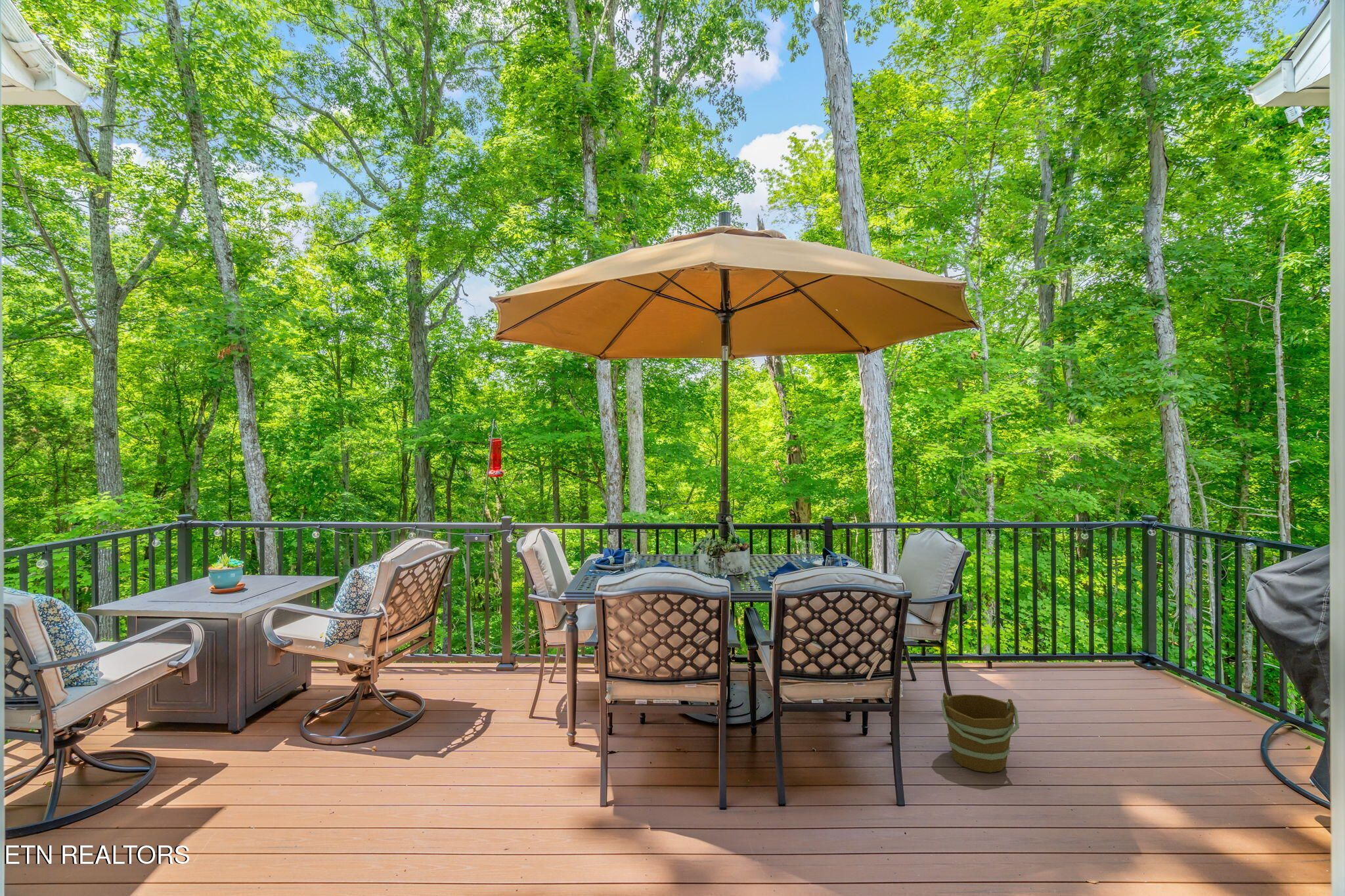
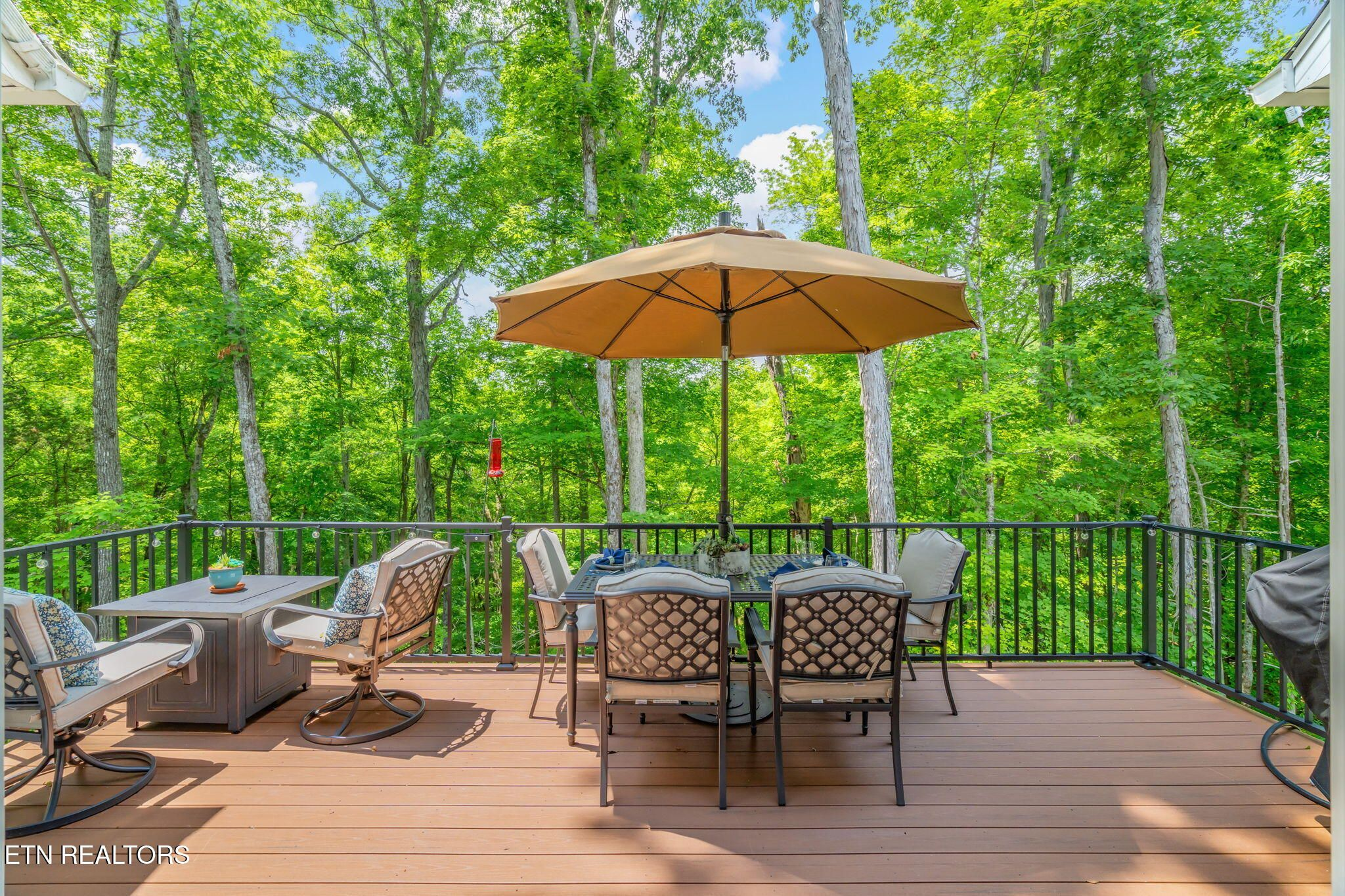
- bucket (978, 729)
